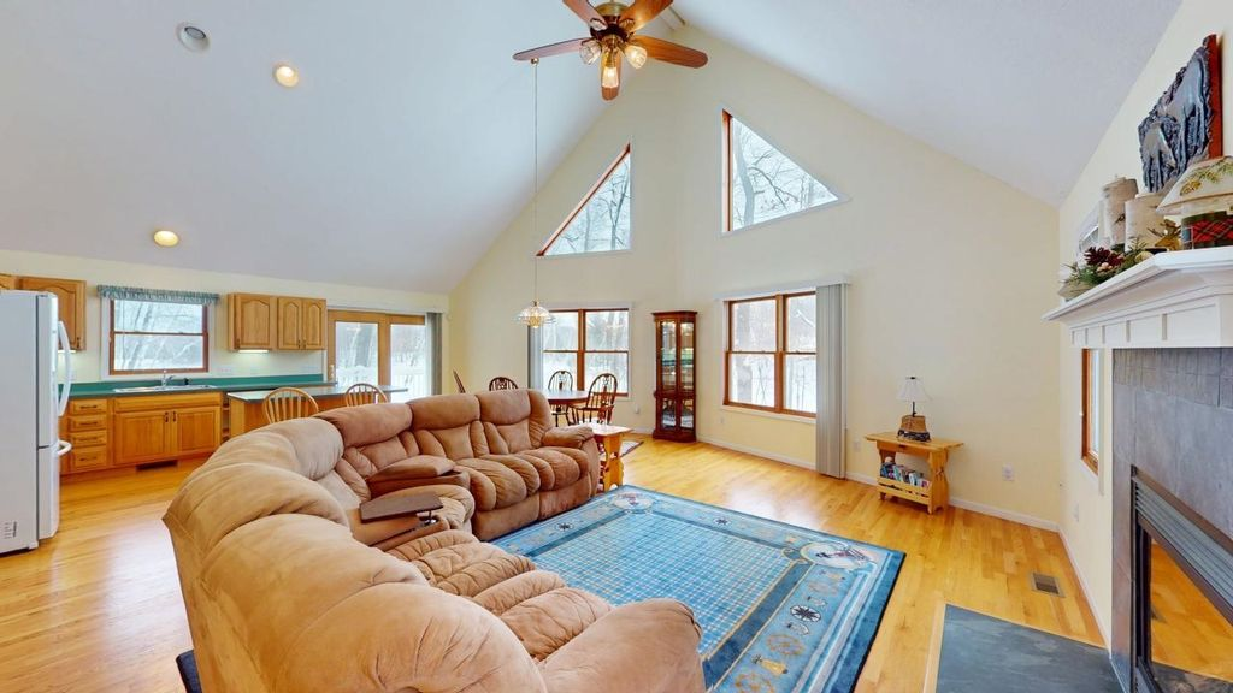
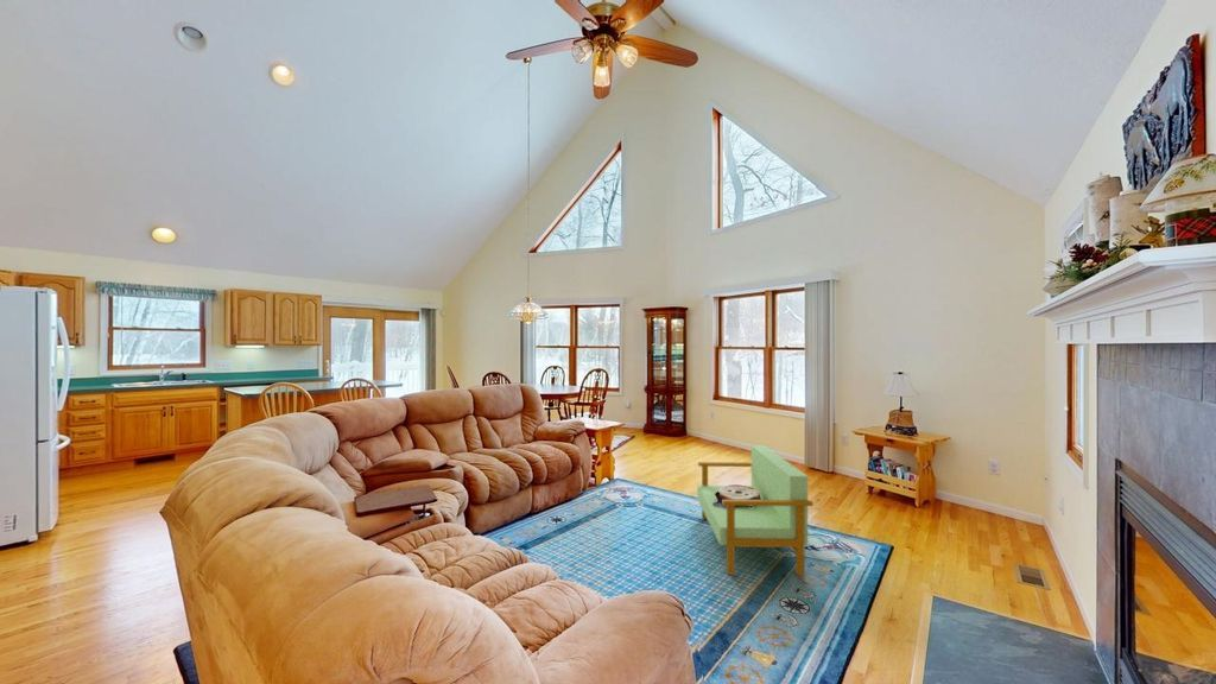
+ plush toy (735, 494)
+ loveseat (746, 500)
